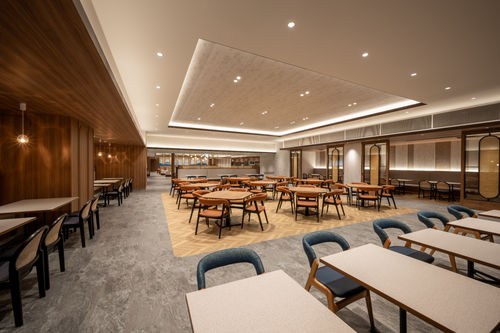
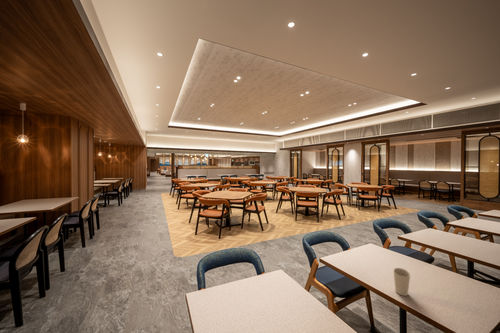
+ cup (401, 281)
